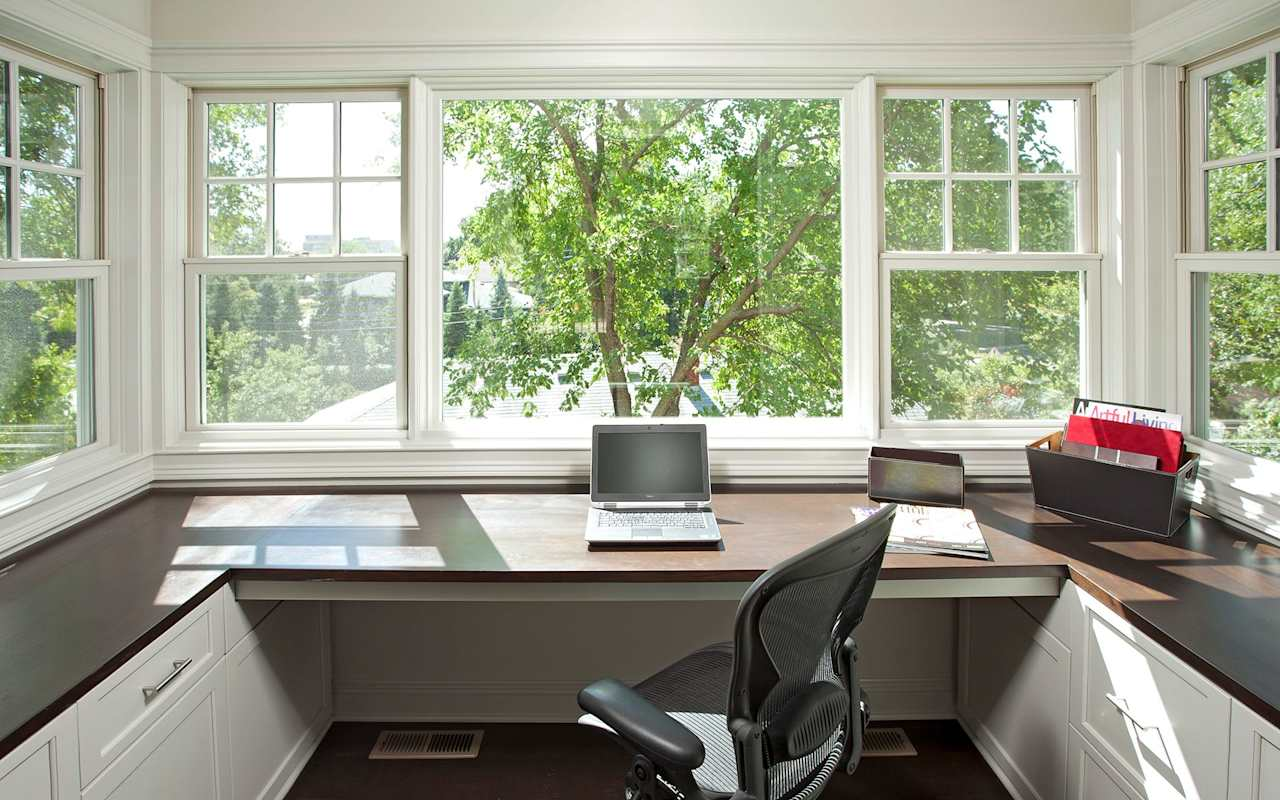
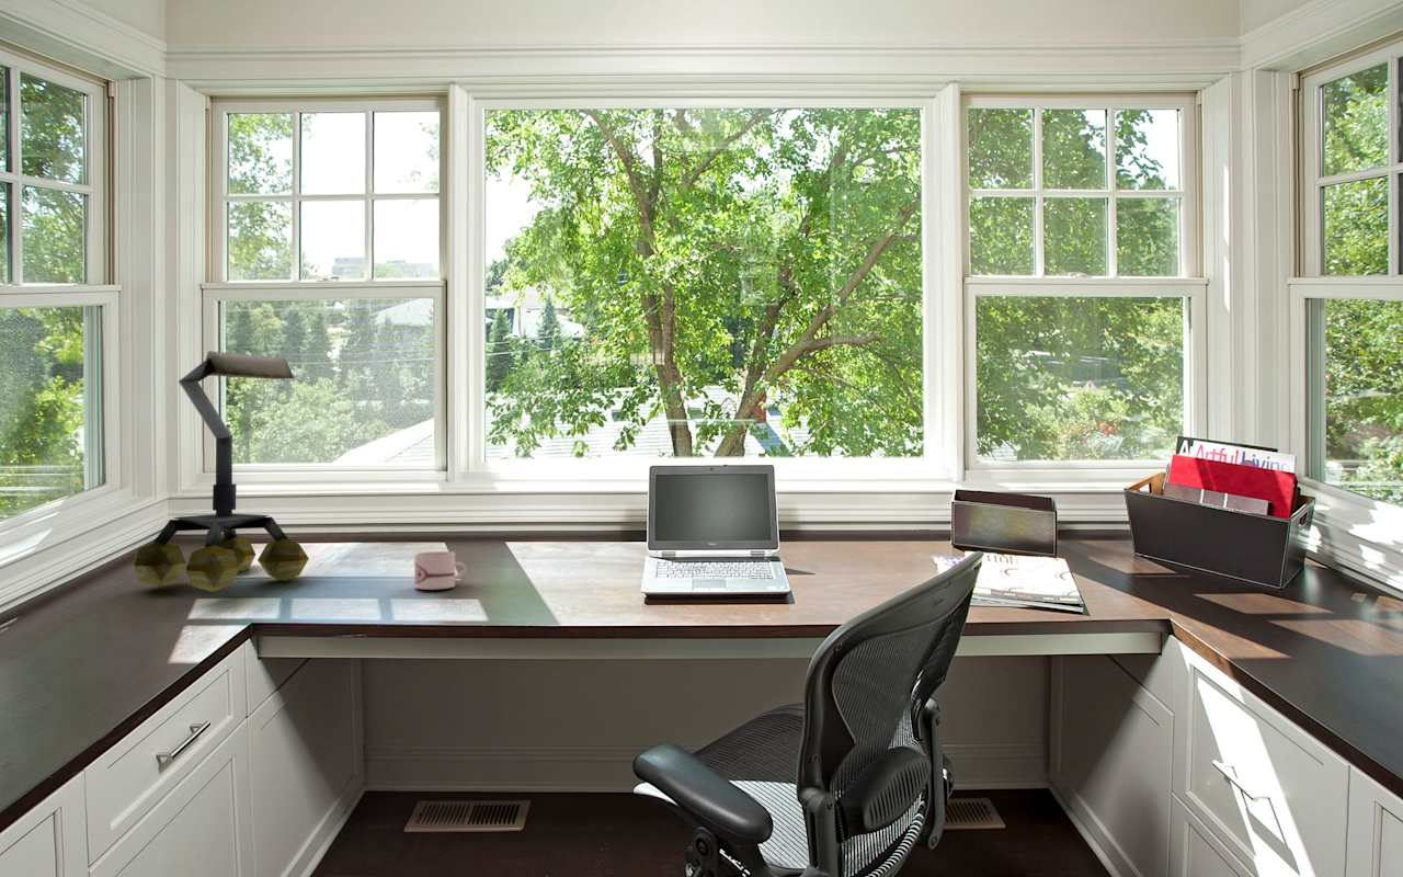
+ mug (441, 569)
+ desk lamp (228, 467)
